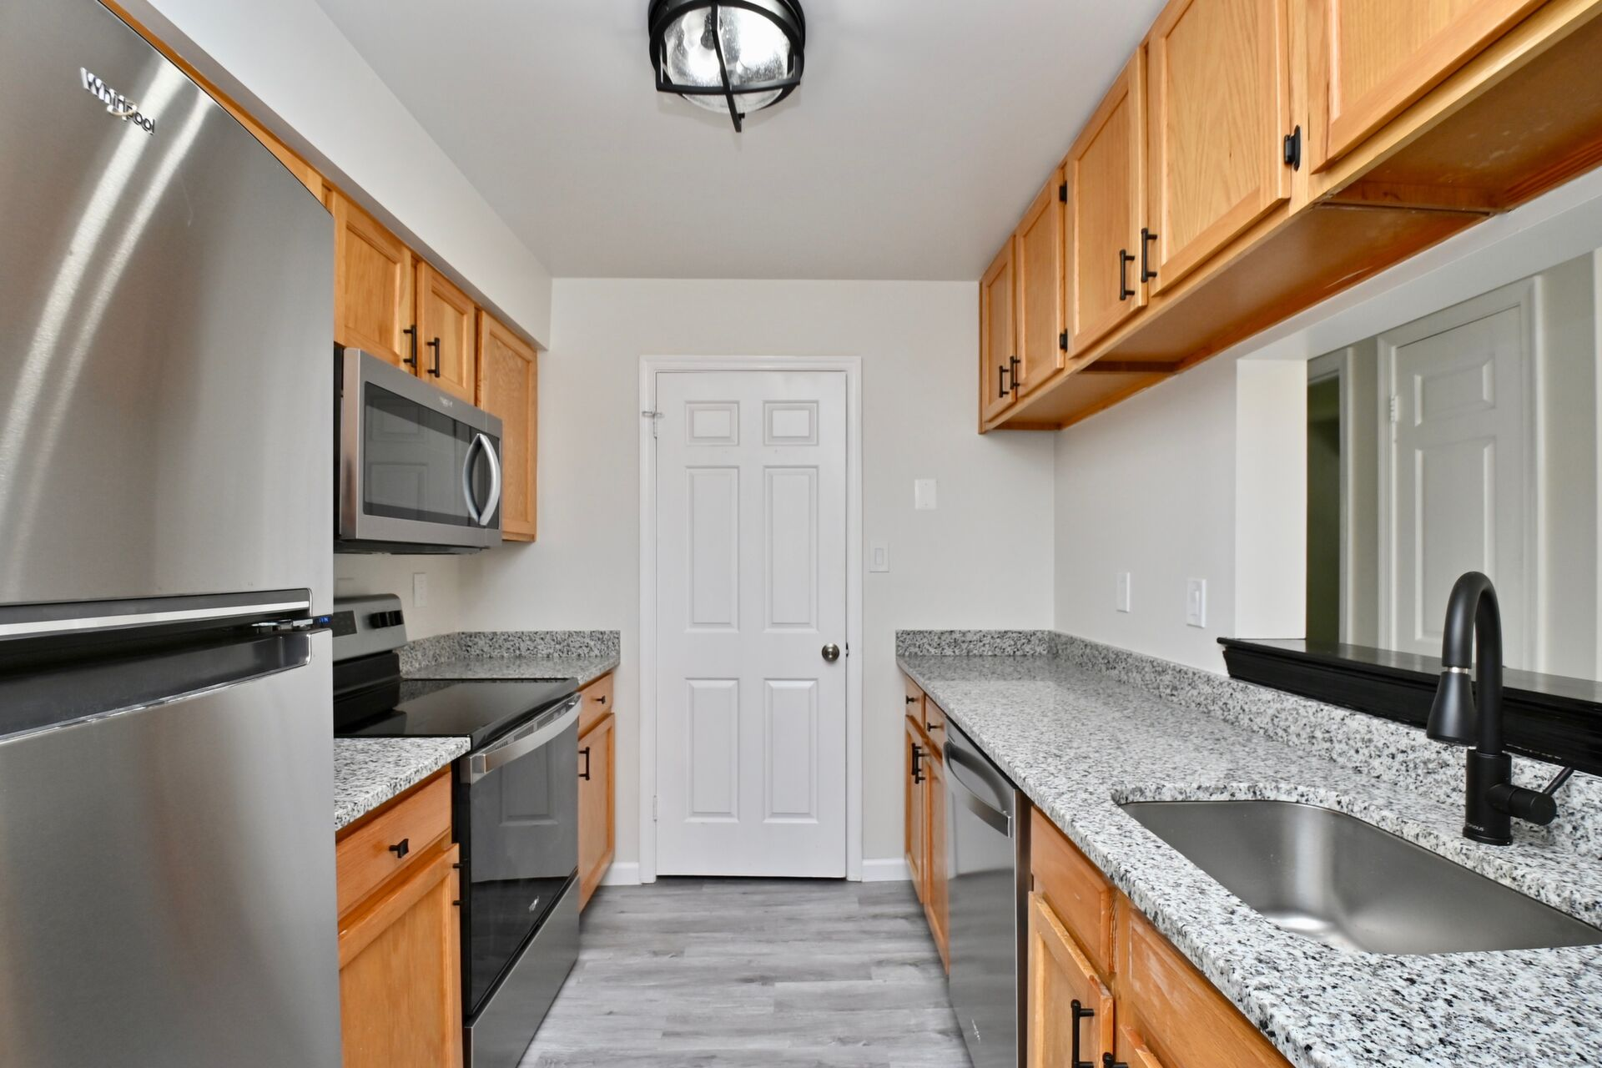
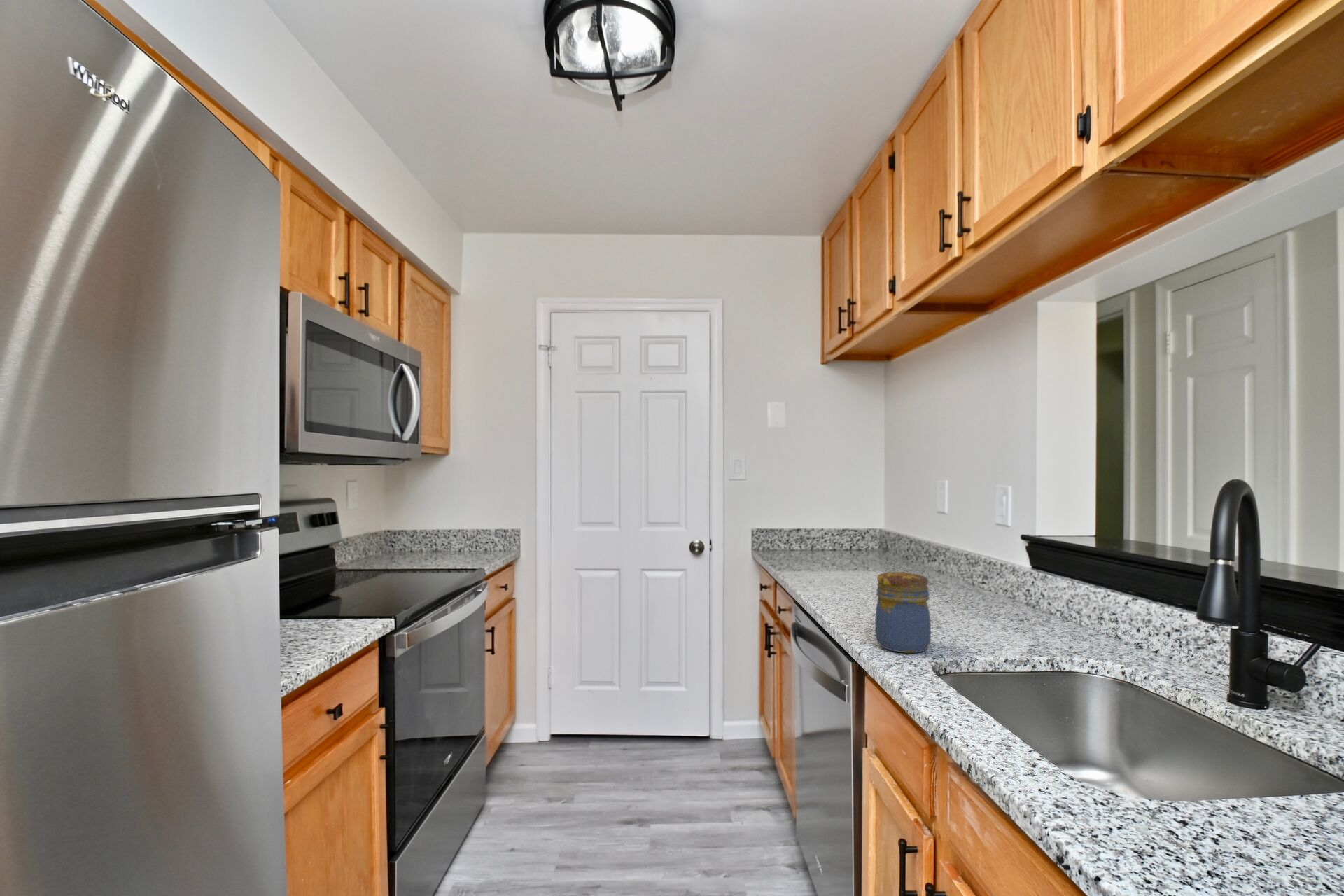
+ jar (900, 609)
